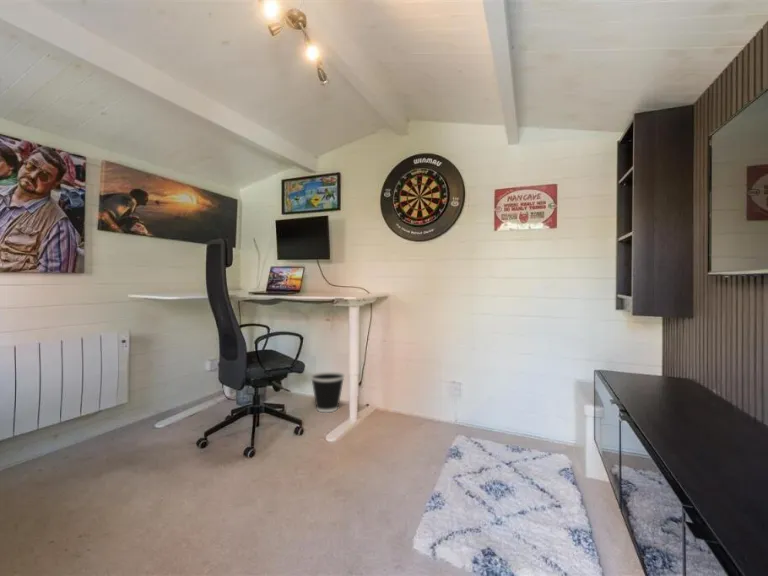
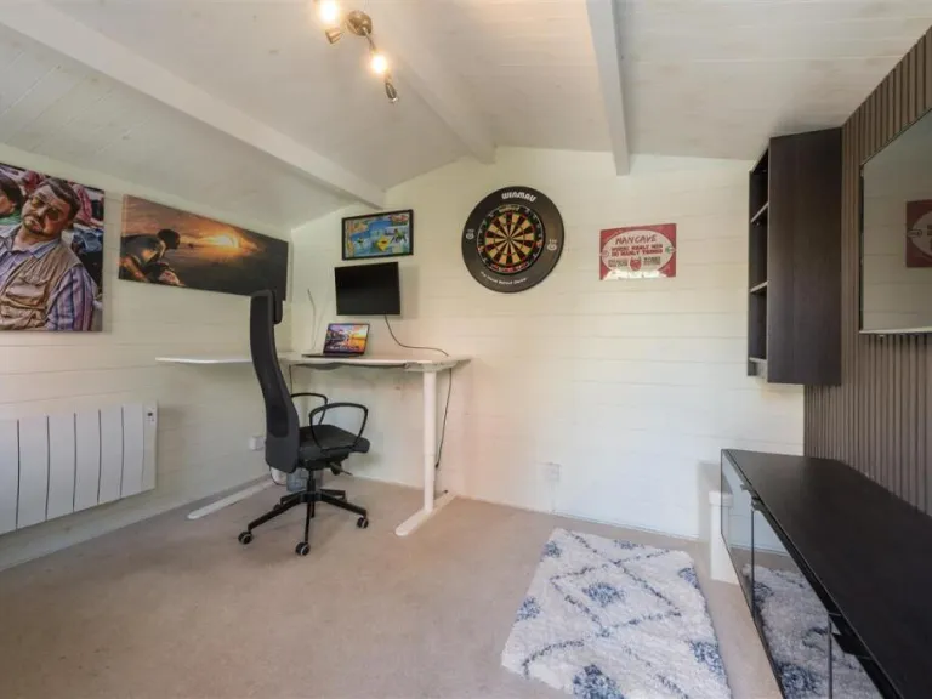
- wastebasket (327, 391)
